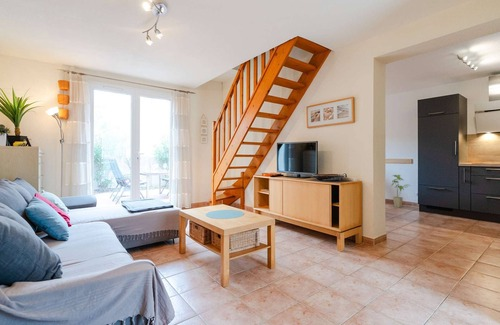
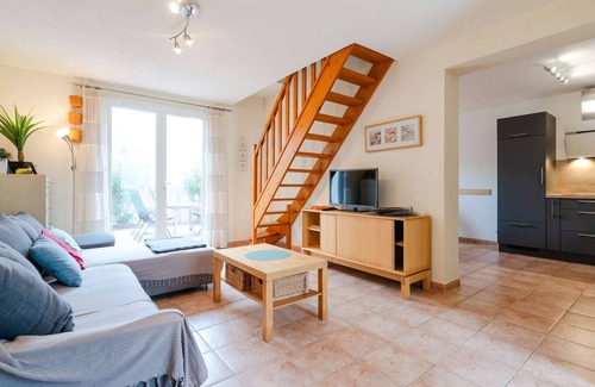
- house plant (400, 190)
